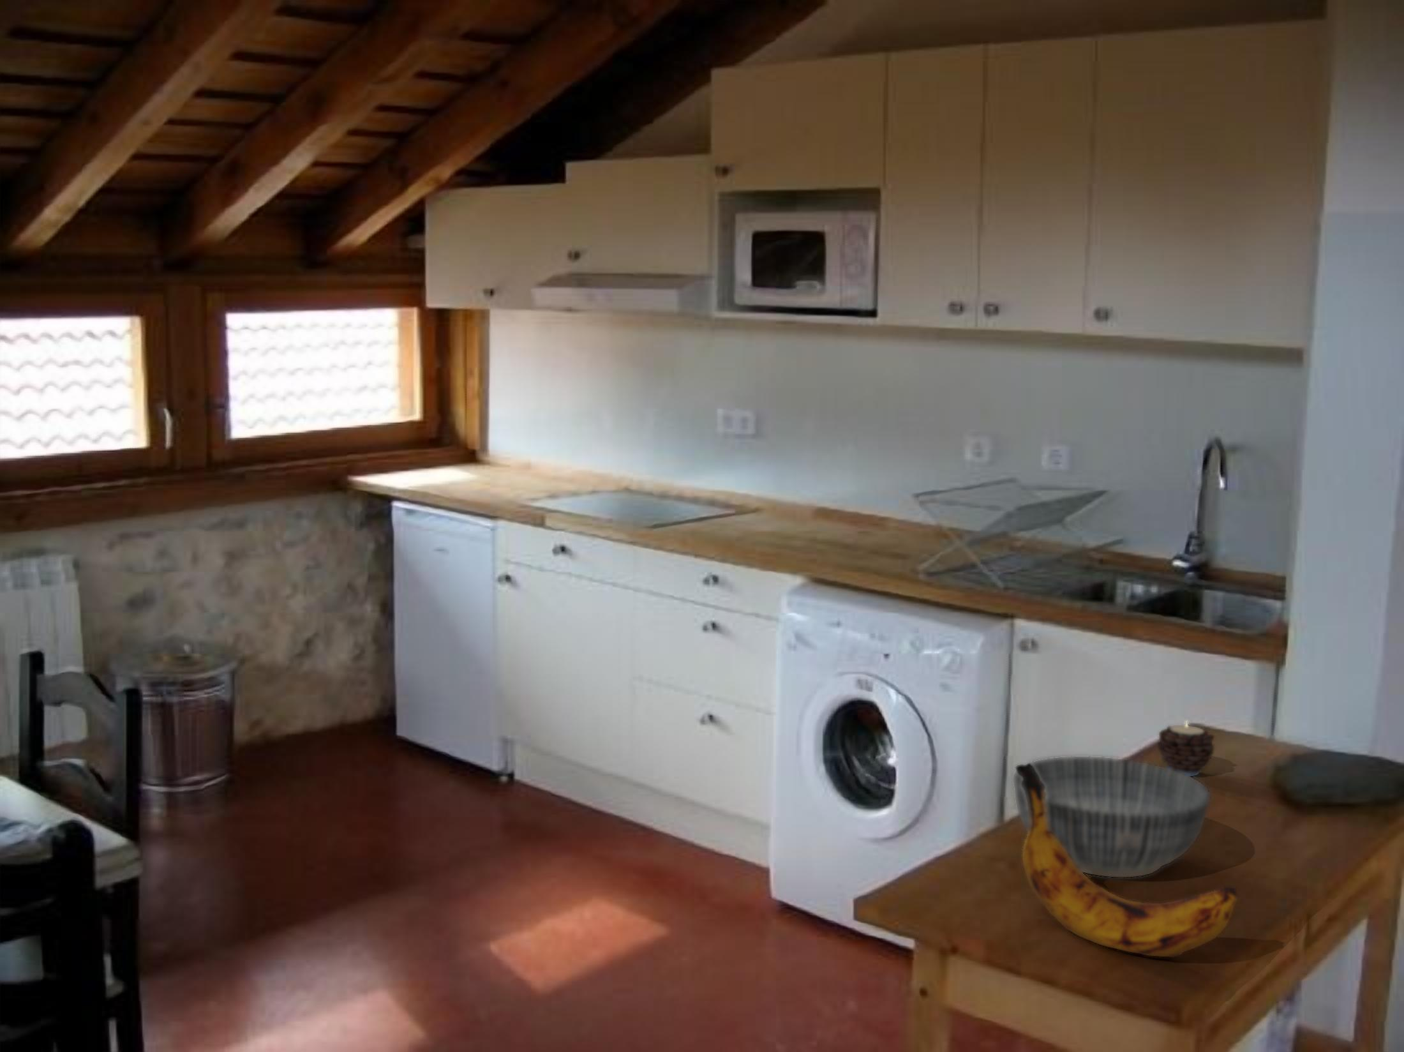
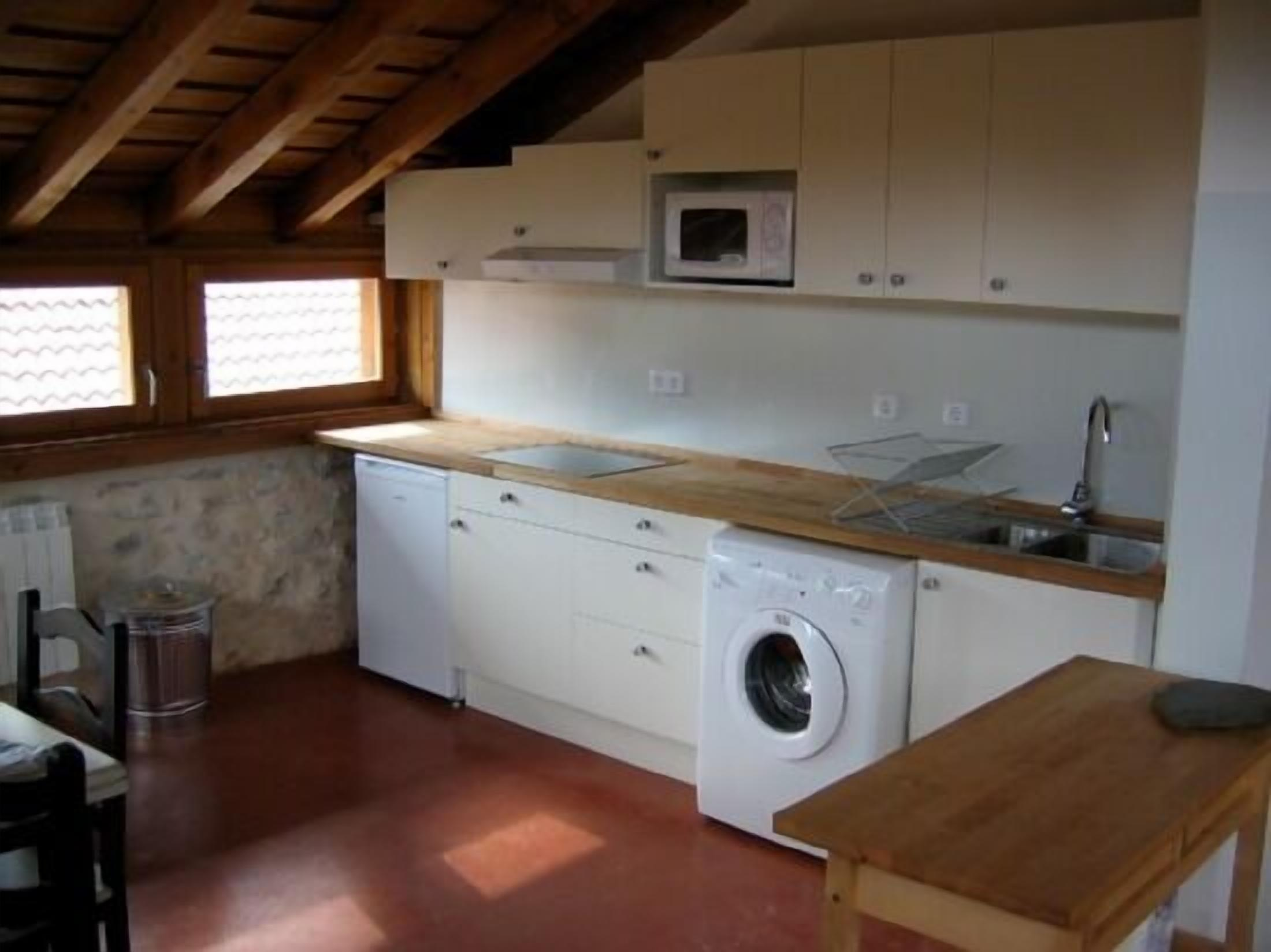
- bowl (1108, 821)
- banana (1102, 888)
- candle (1185, 746)
